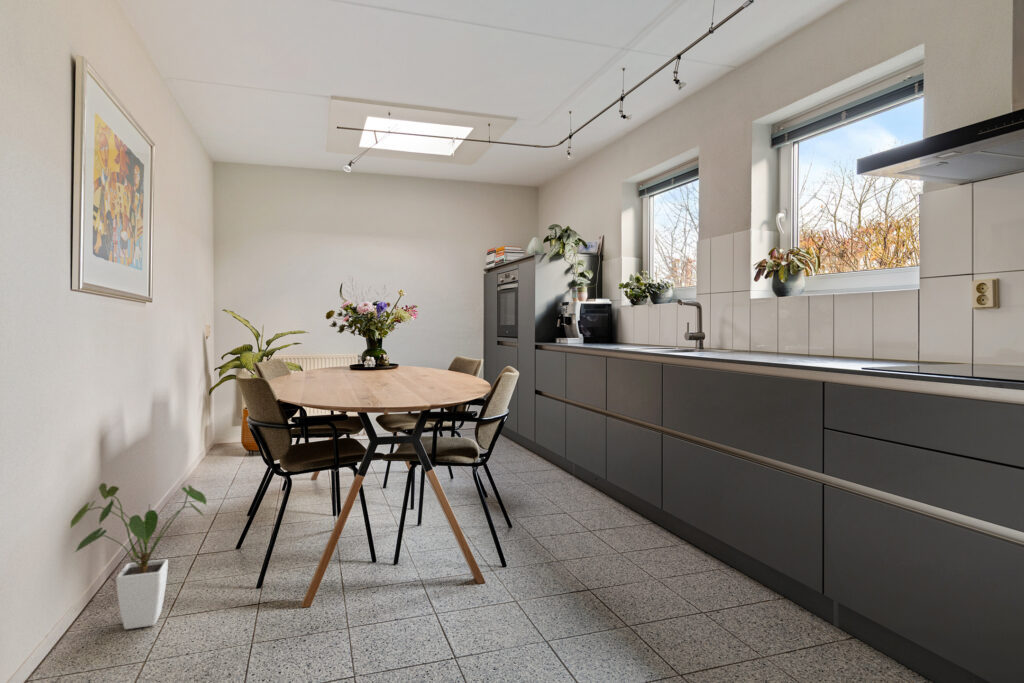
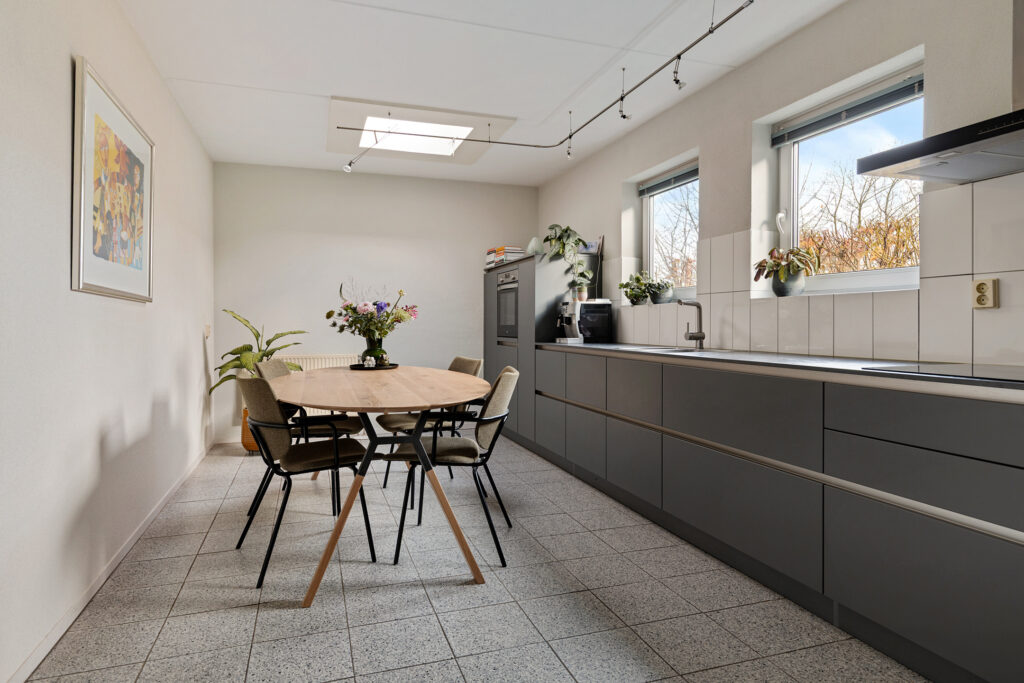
- house plant (144, 550)
